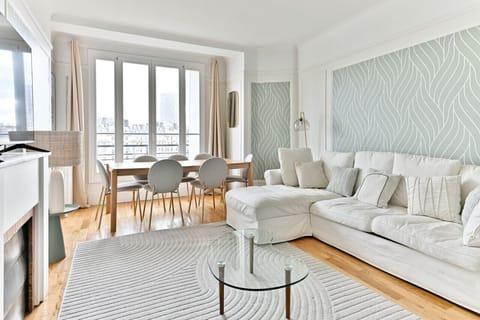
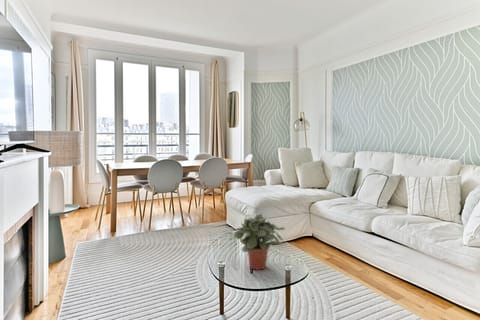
+ potted plant (258, 239)
